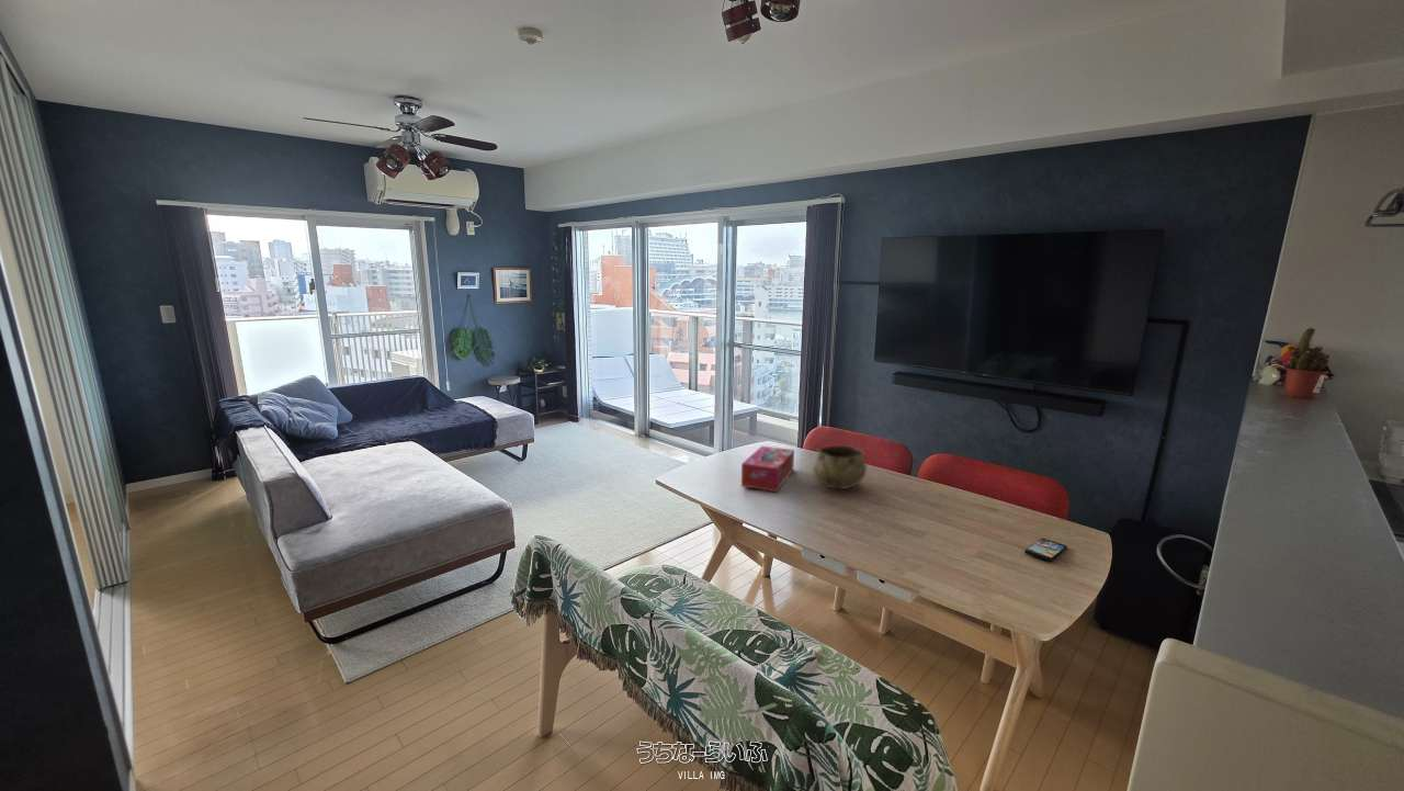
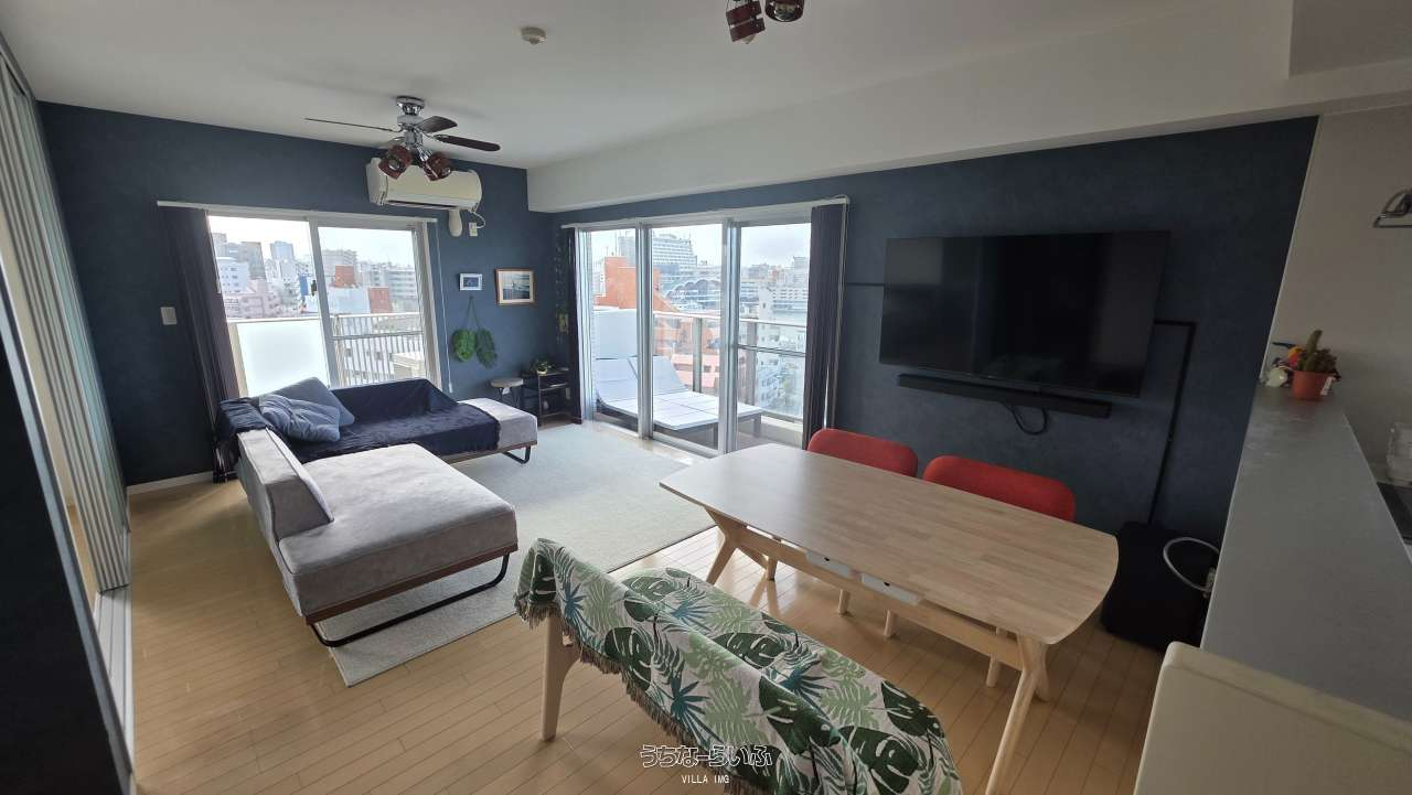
- decorative bowl (839, 467)
- smartphone (1045, 549)
- tissue box (768, 467)
